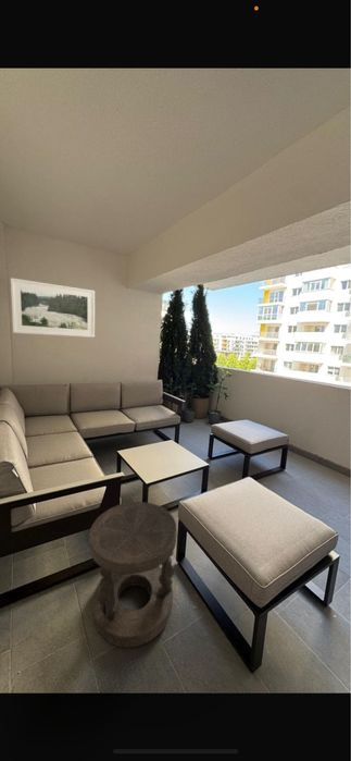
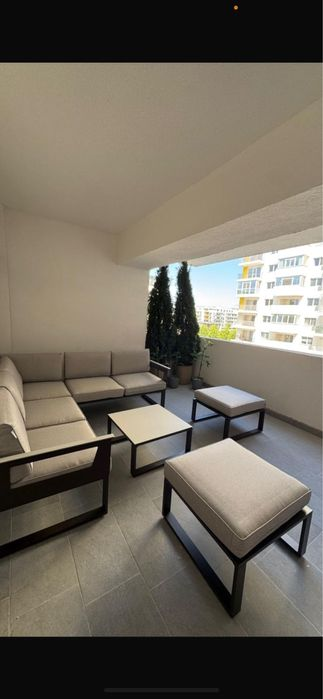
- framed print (55, 310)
- stool (133, 564)
